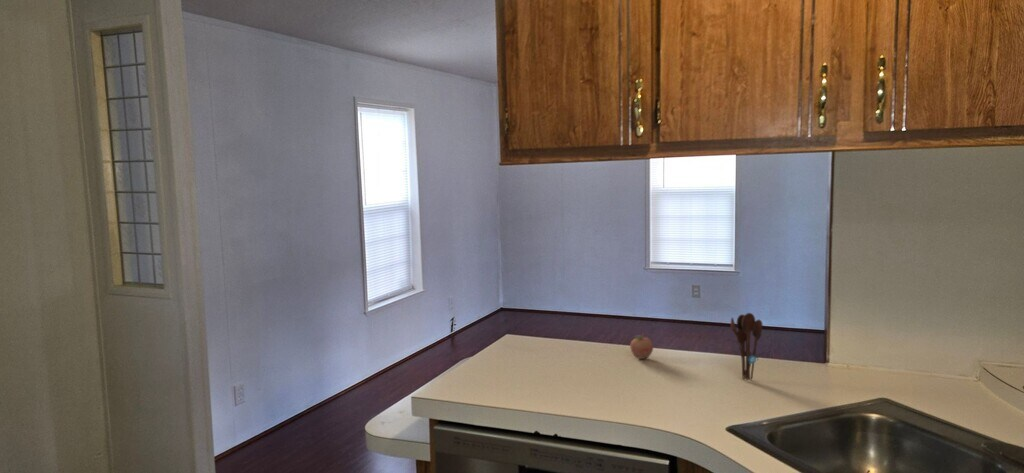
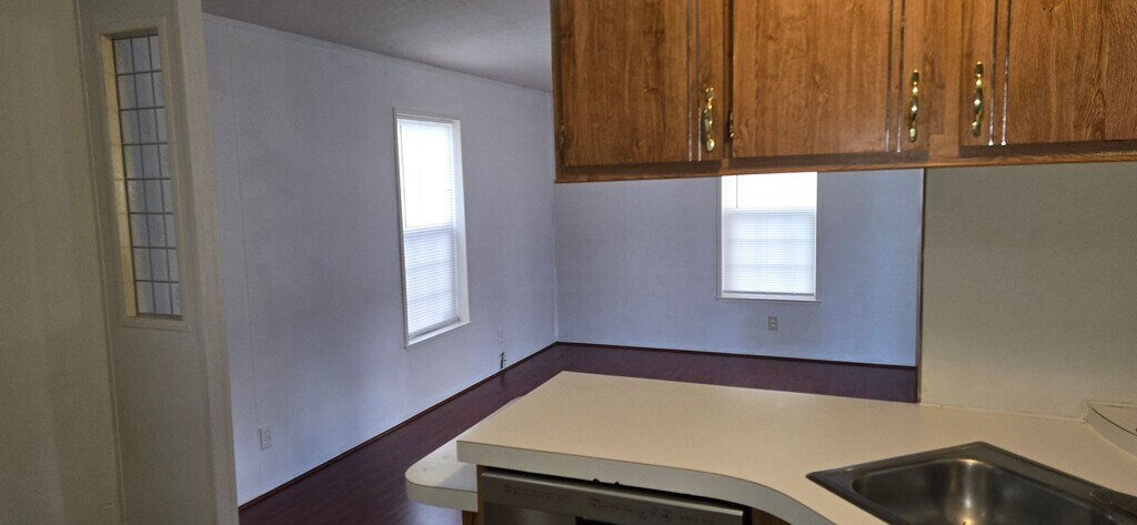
- fruit (641, 345)
- utensil holder (746, 345)
